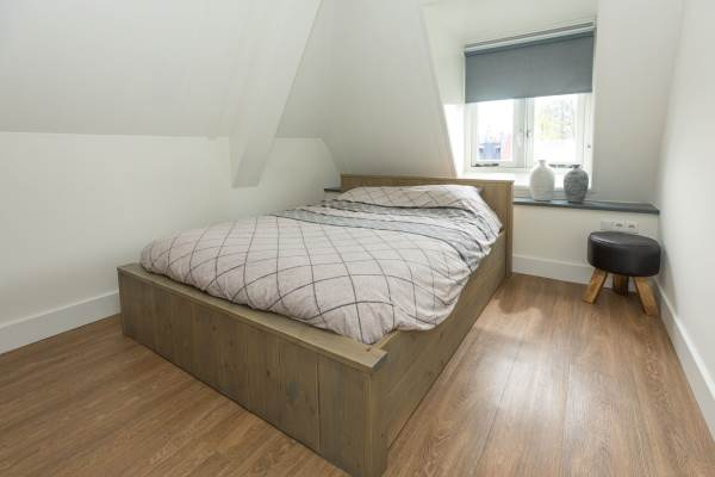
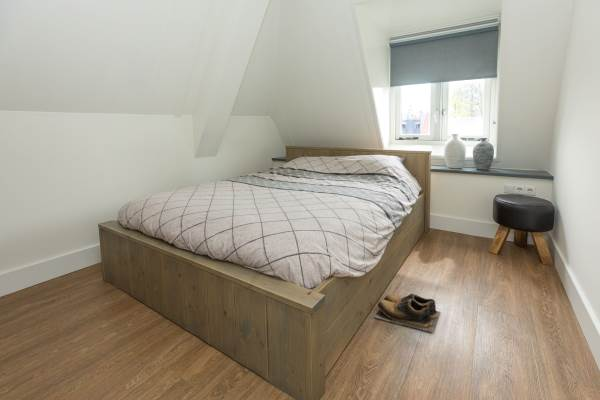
+ shoes (407, 305)
